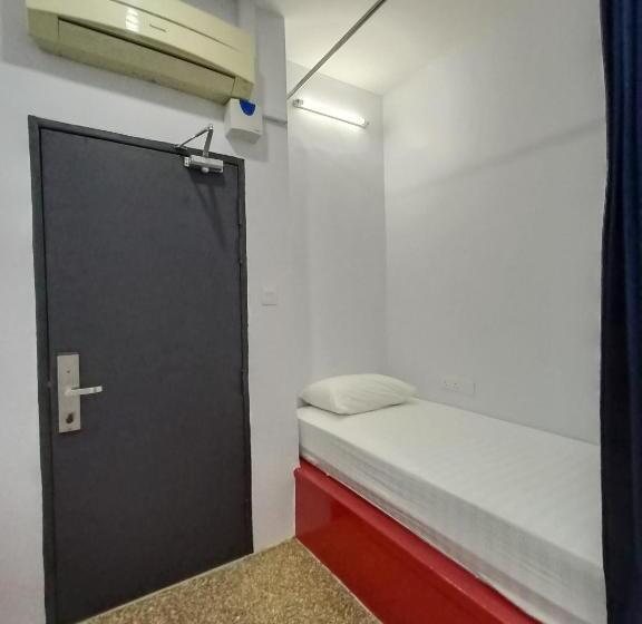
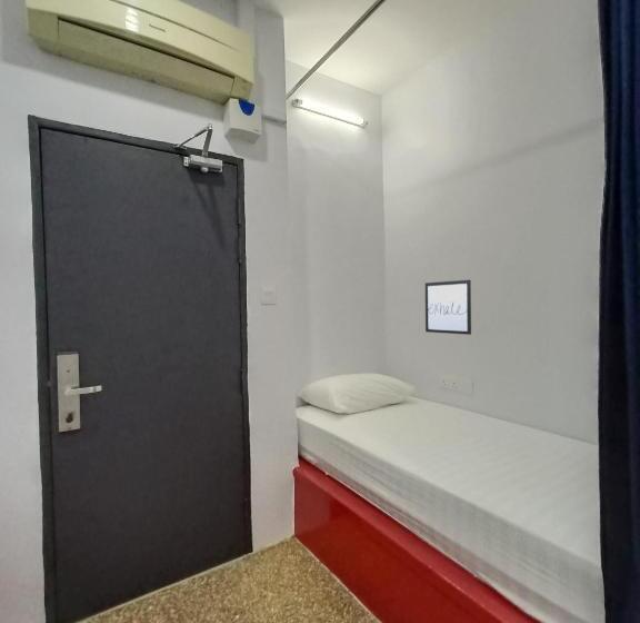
+ wall art (447, 307)
